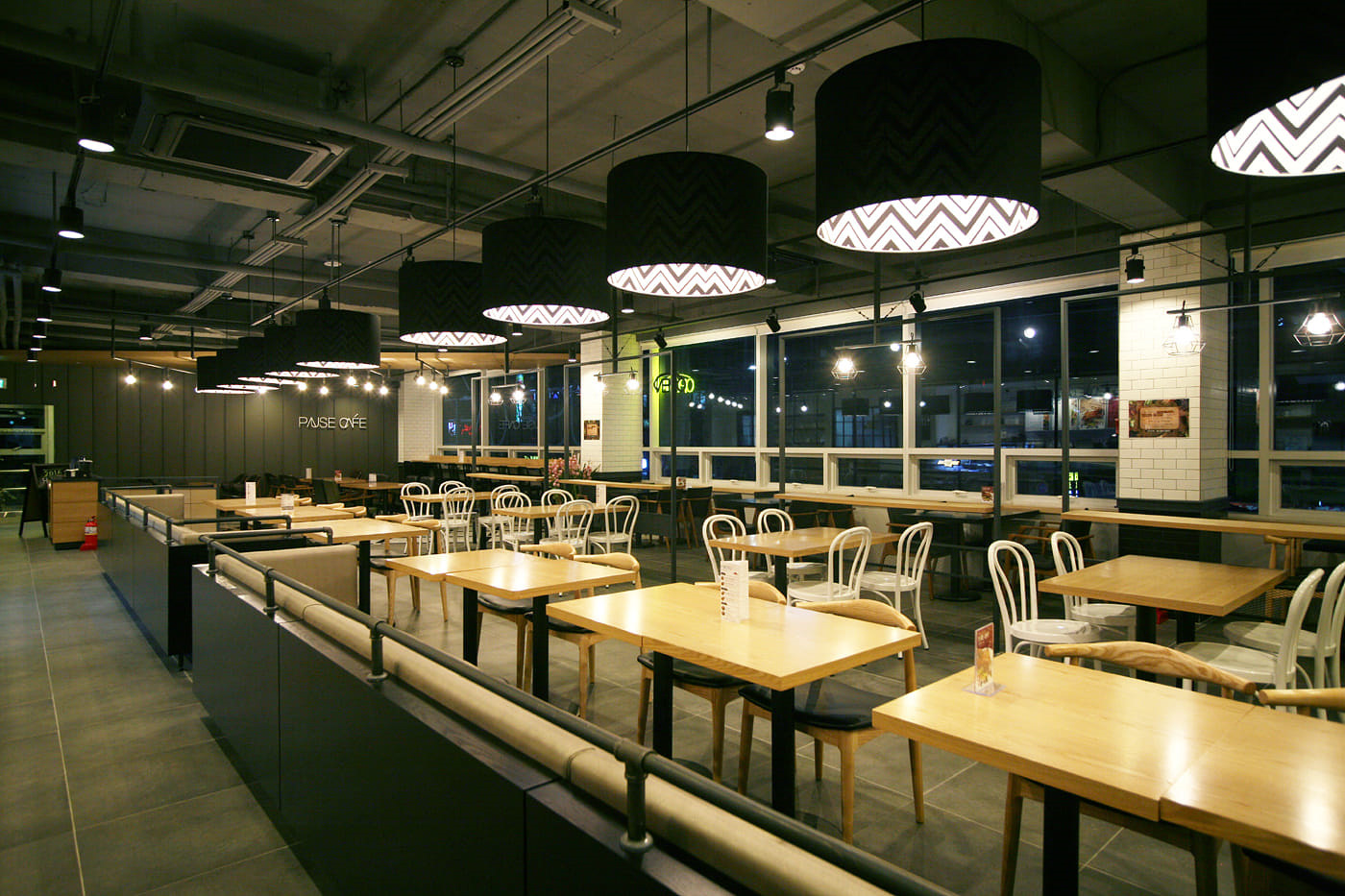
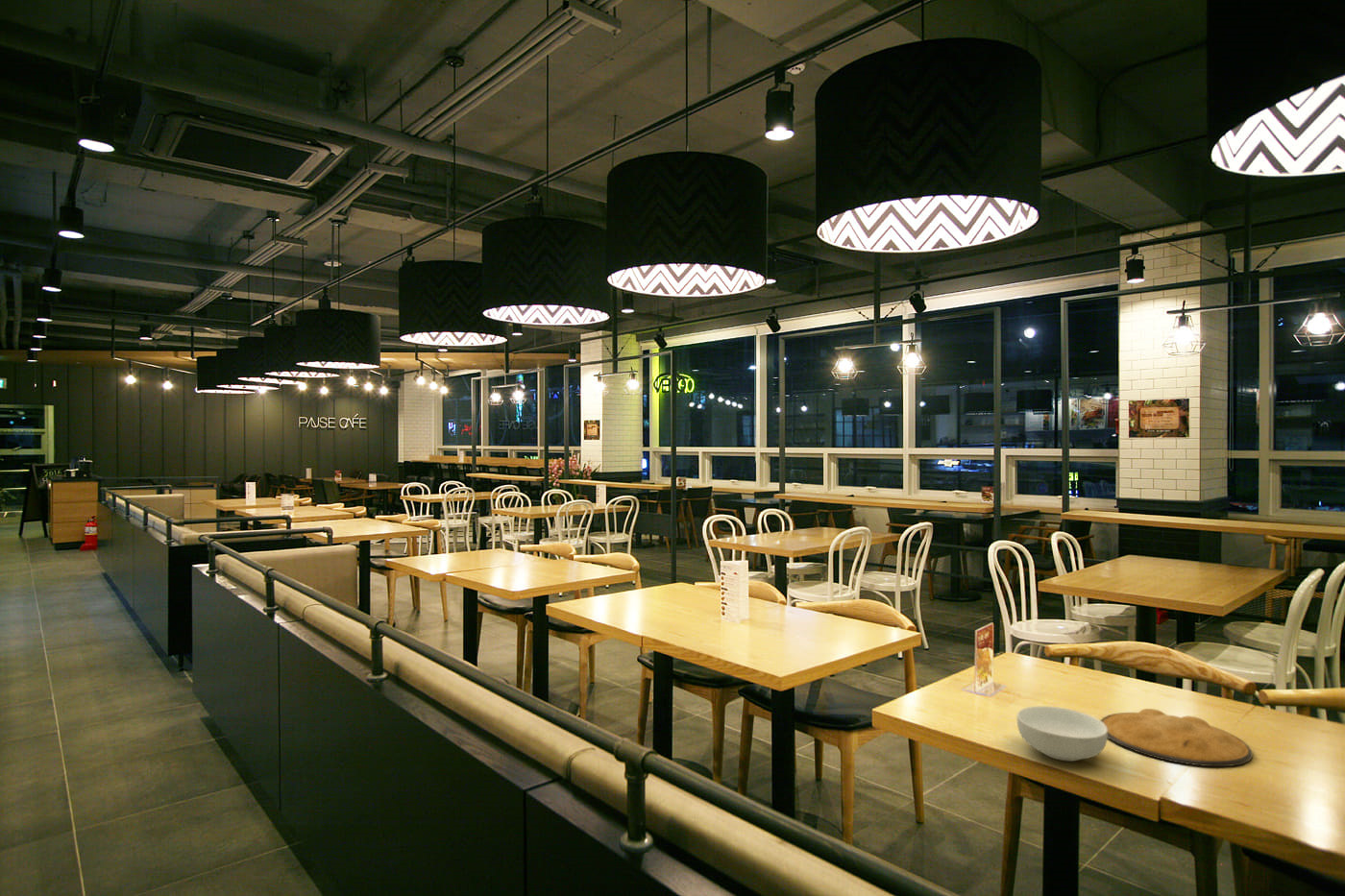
+ cereal bowl (1061, 737)
+ plate (1171, 727)
